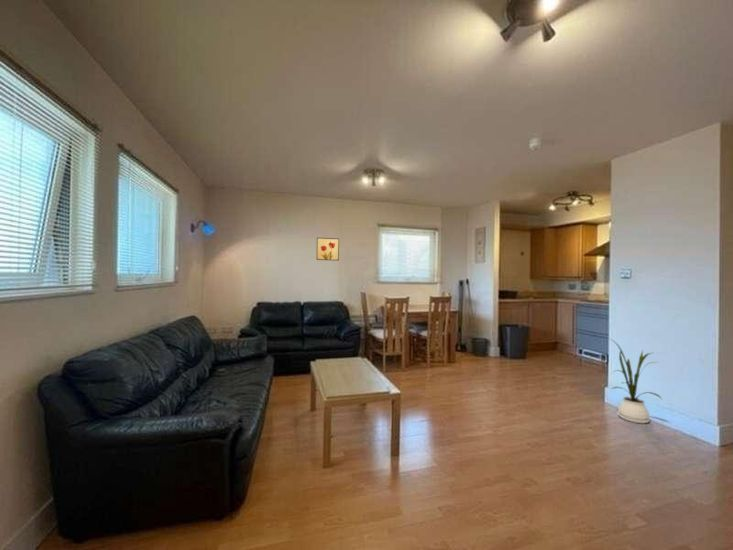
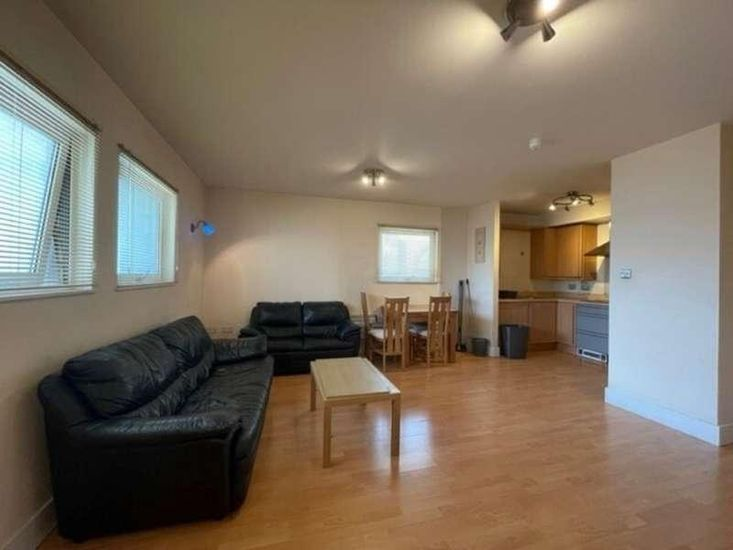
- house plant (630, 379)
- wall art (327, 249)
